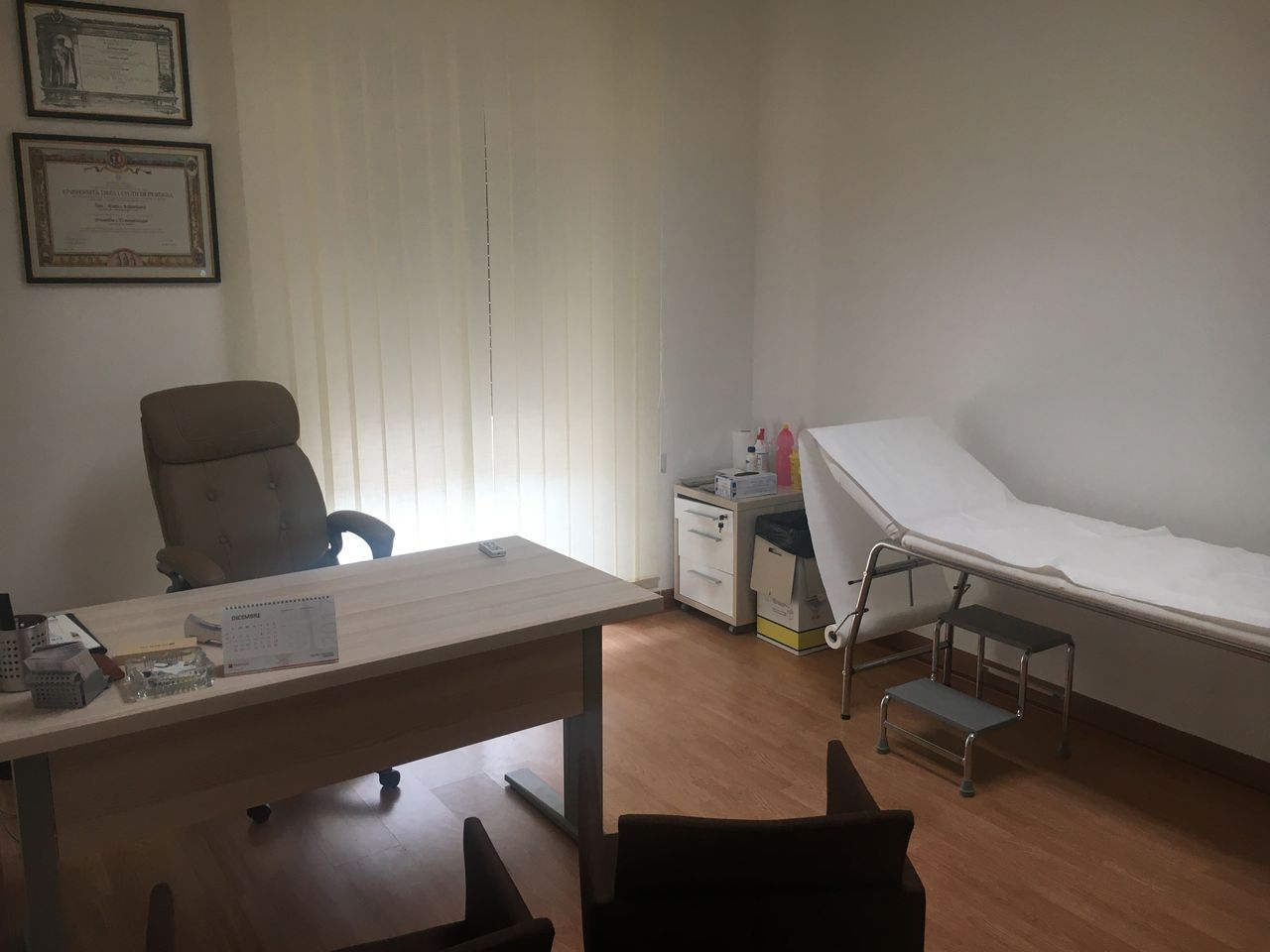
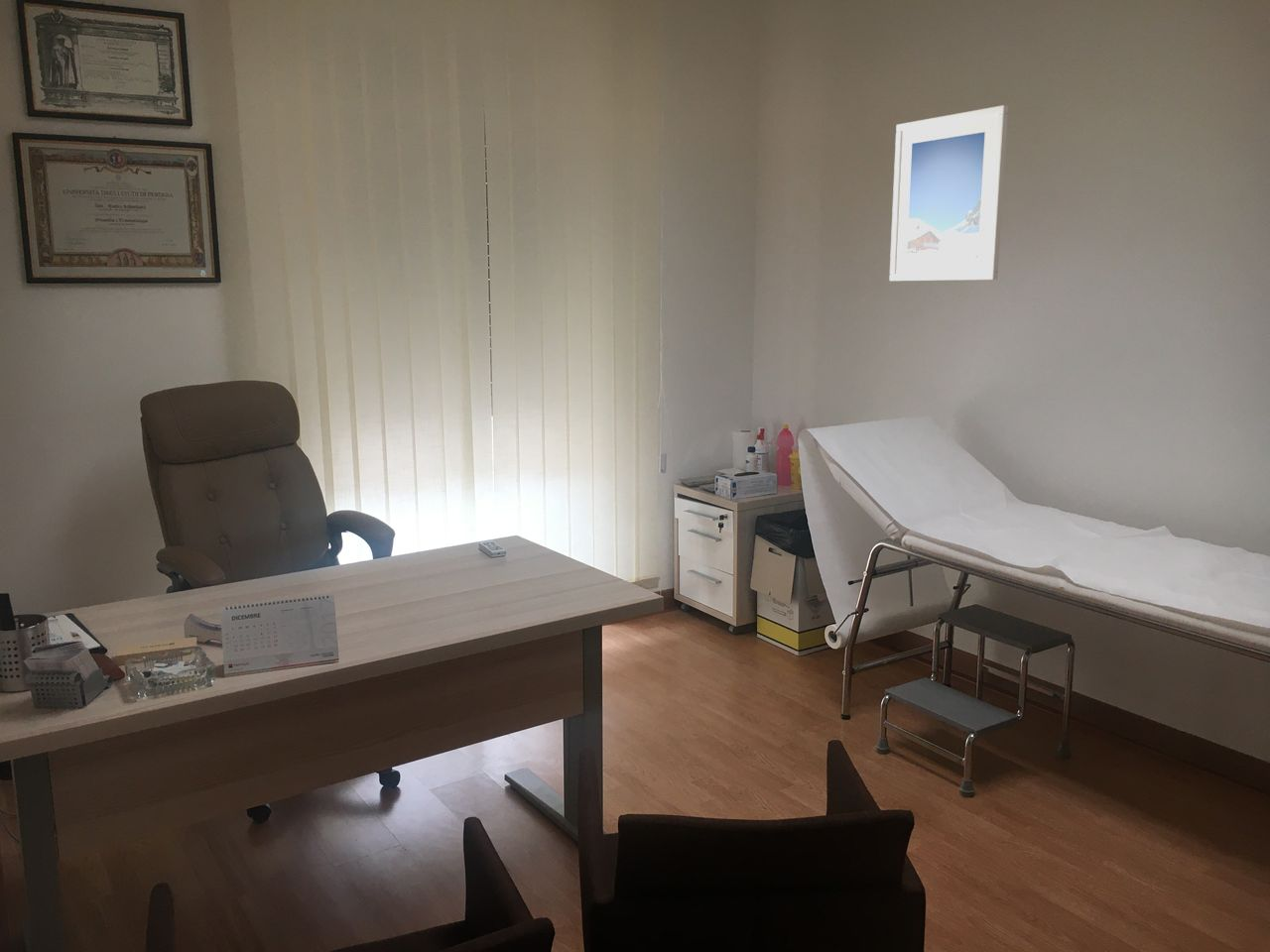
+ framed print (945, 198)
